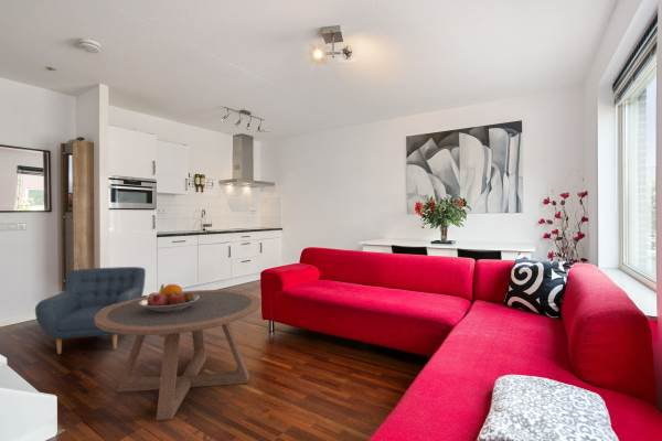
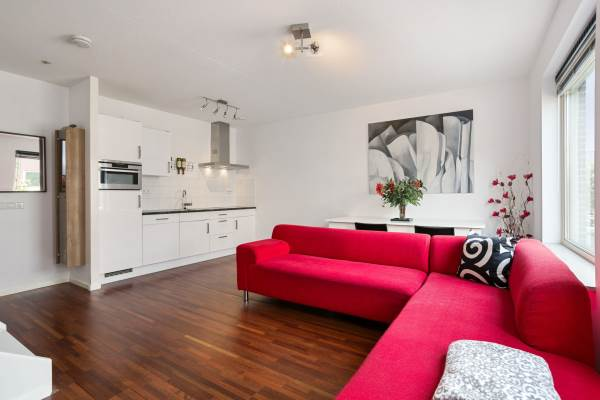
- coffee table (178, 345)
- fruit bowl (170, 297)
- armchair (97, 308)
